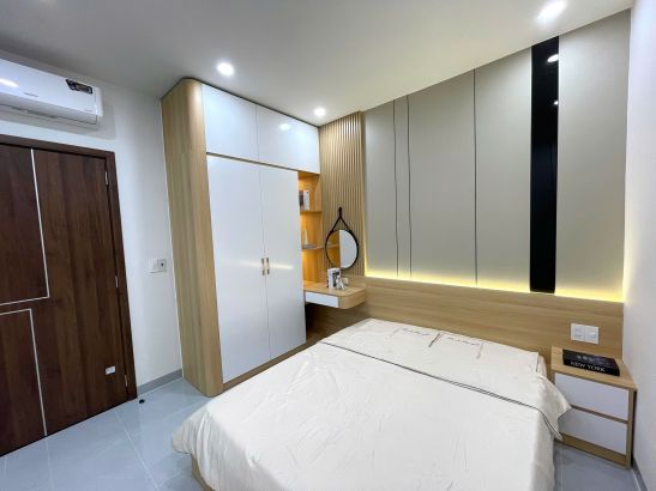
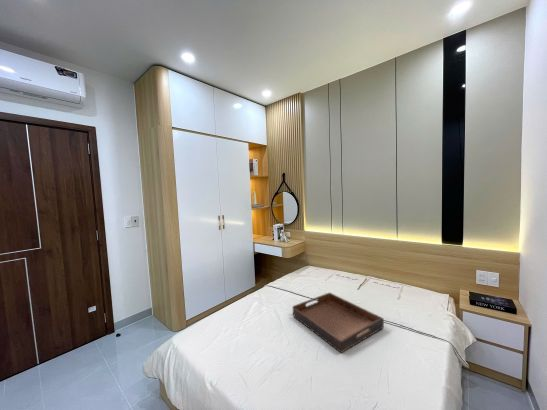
+ serving tray (334, 316)
